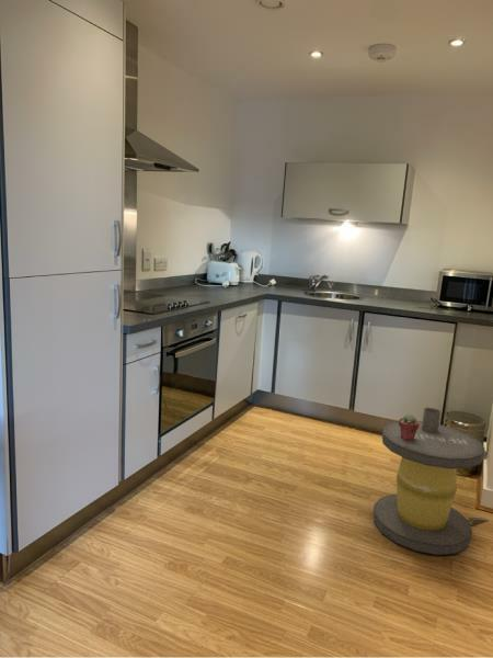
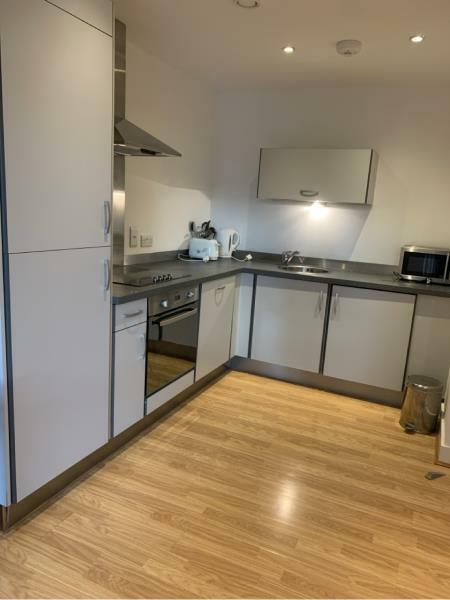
- mug (429, 418)
- potted succulent (409, 426)
- stool (425, 483)
